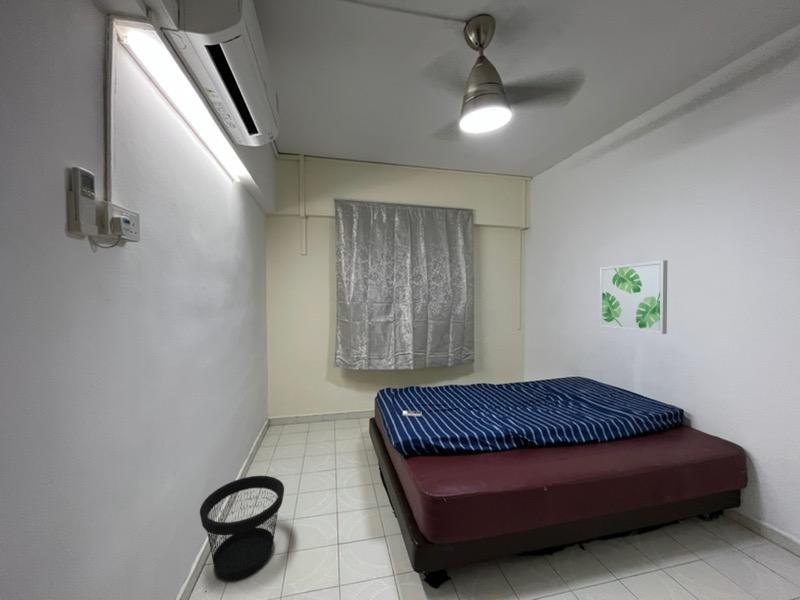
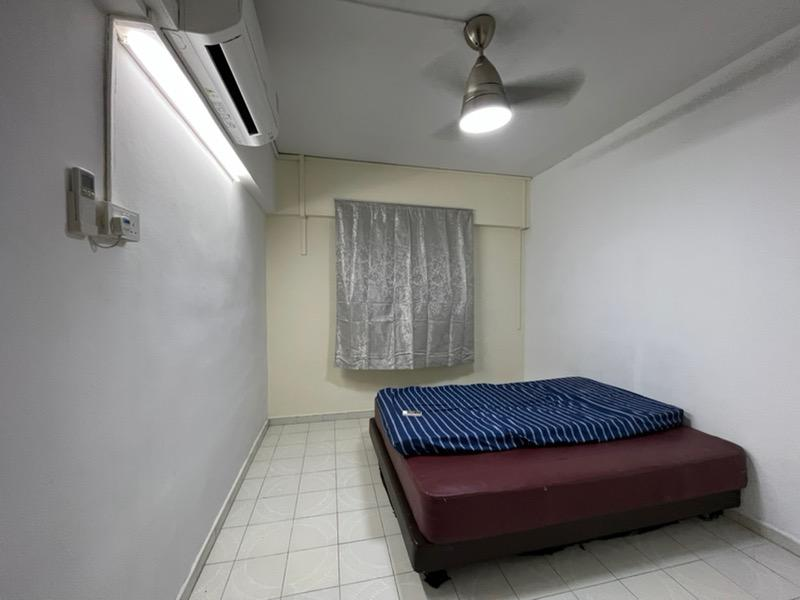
- wastebasket (244, 527)
- wall art (629, 297)
